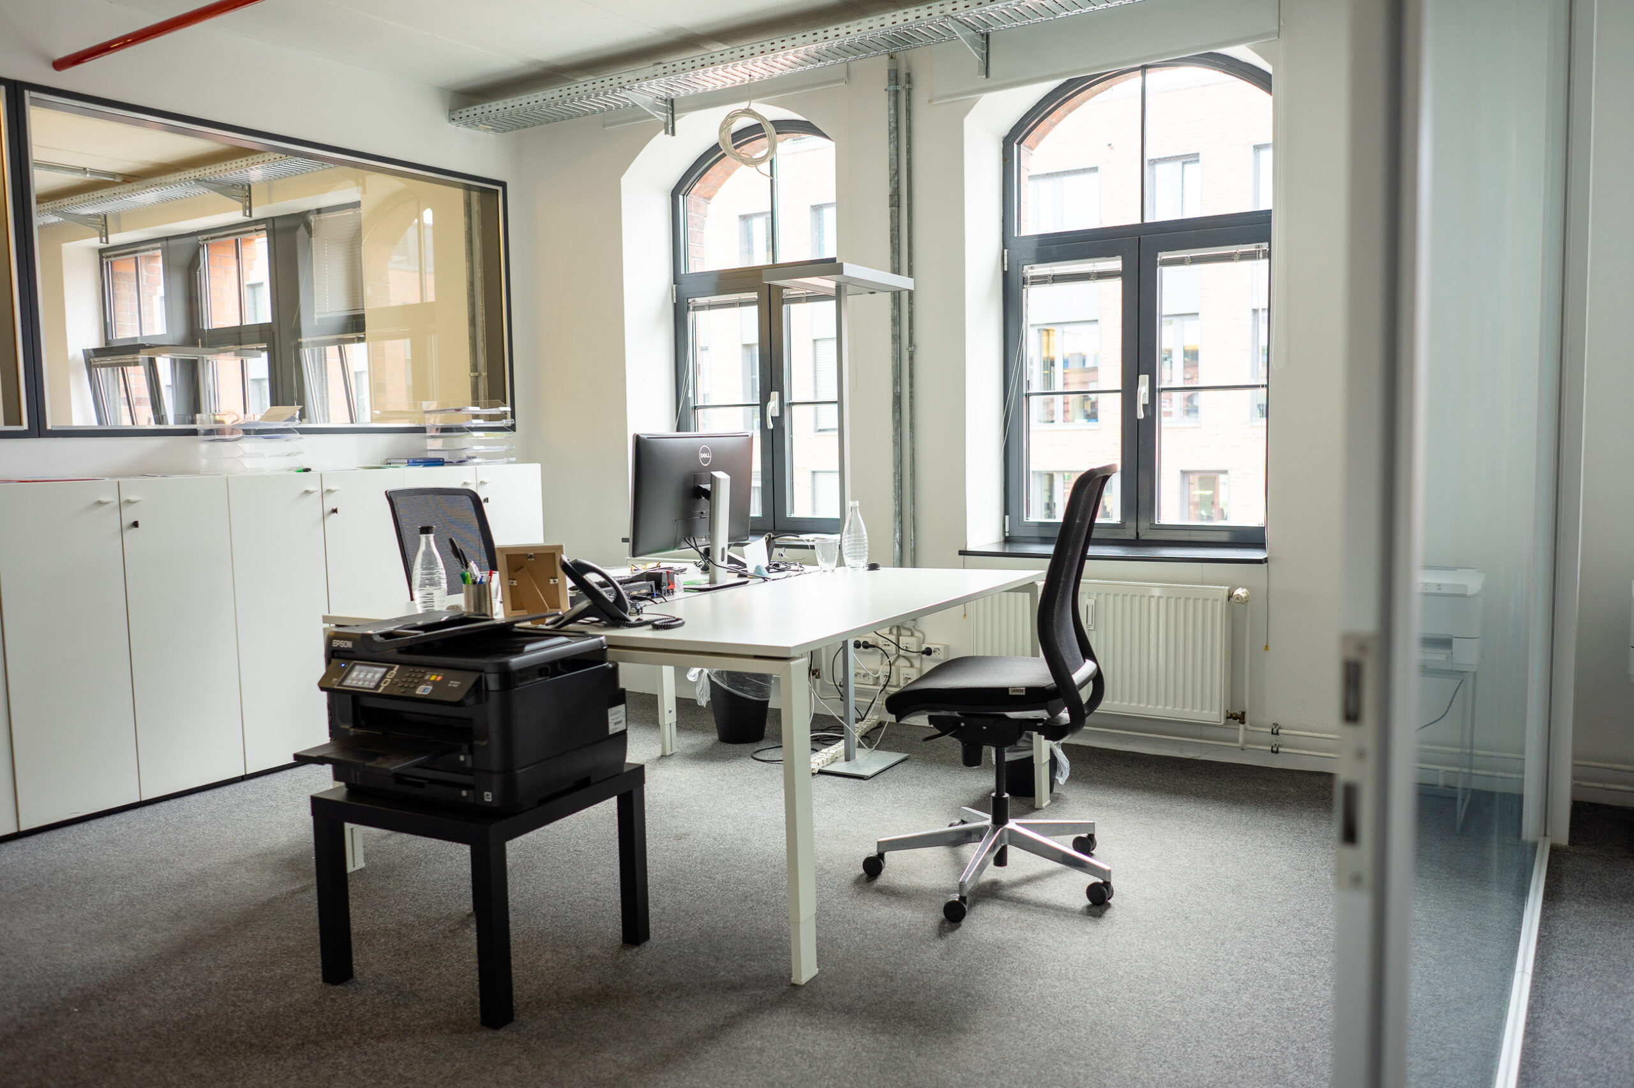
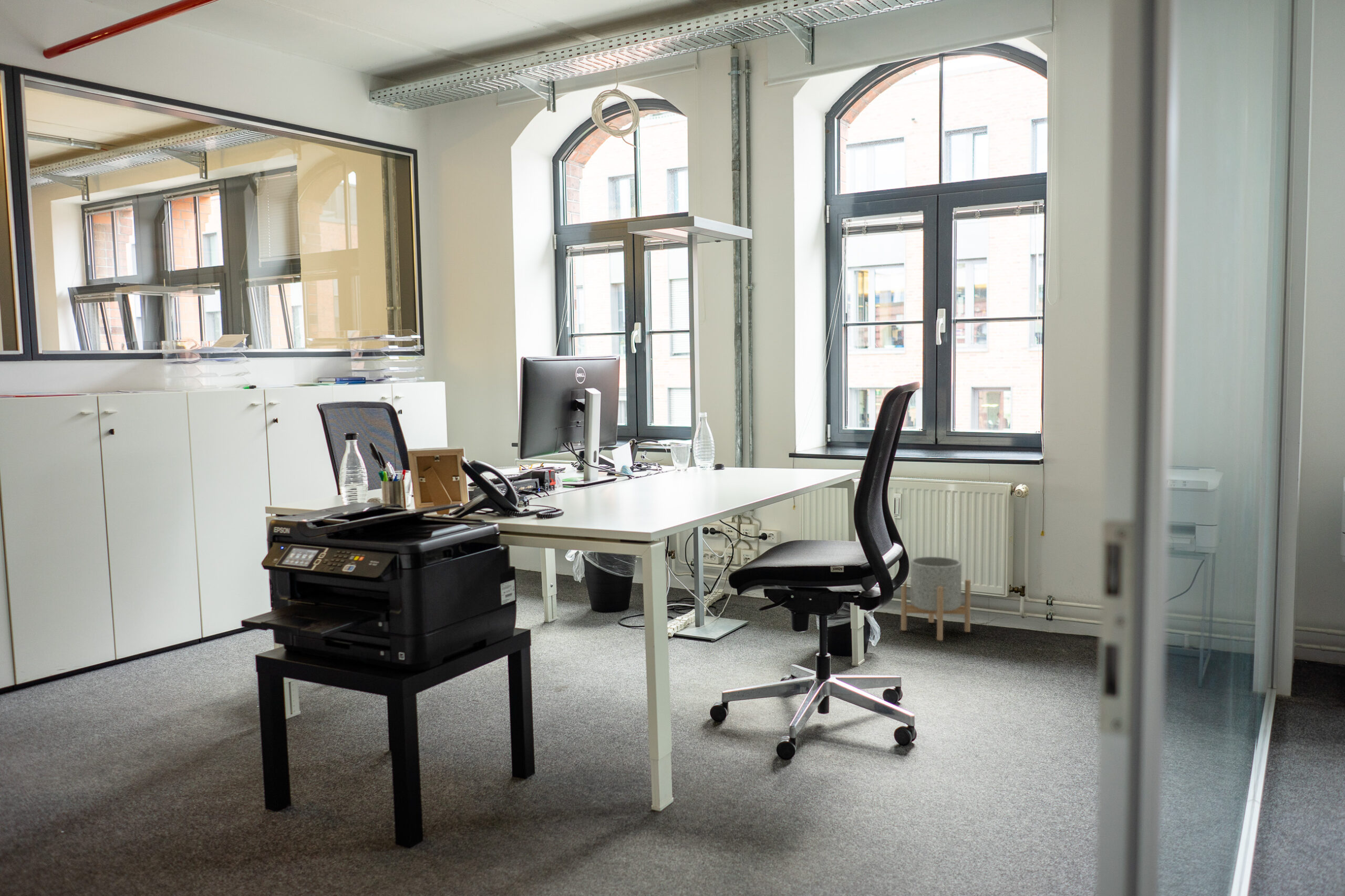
+ planter (935, 596)
